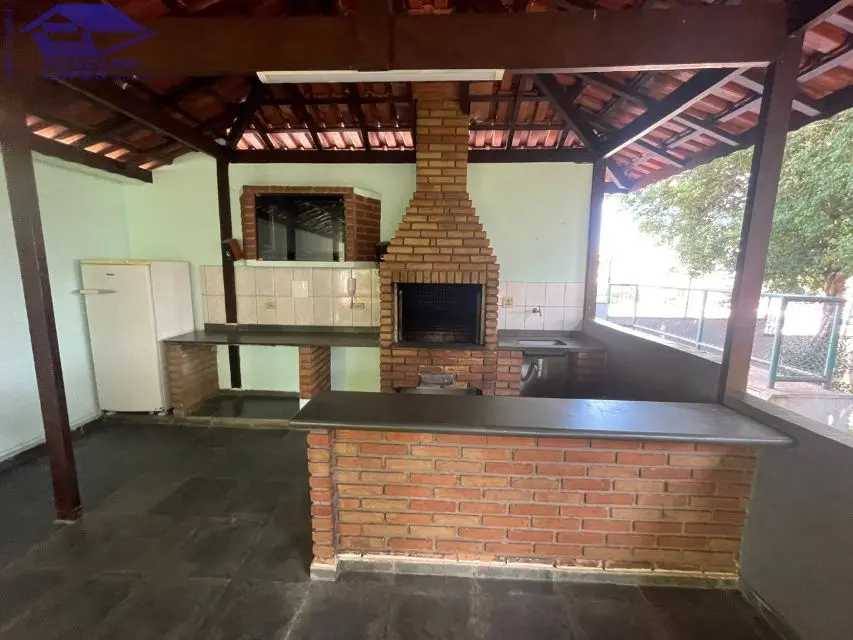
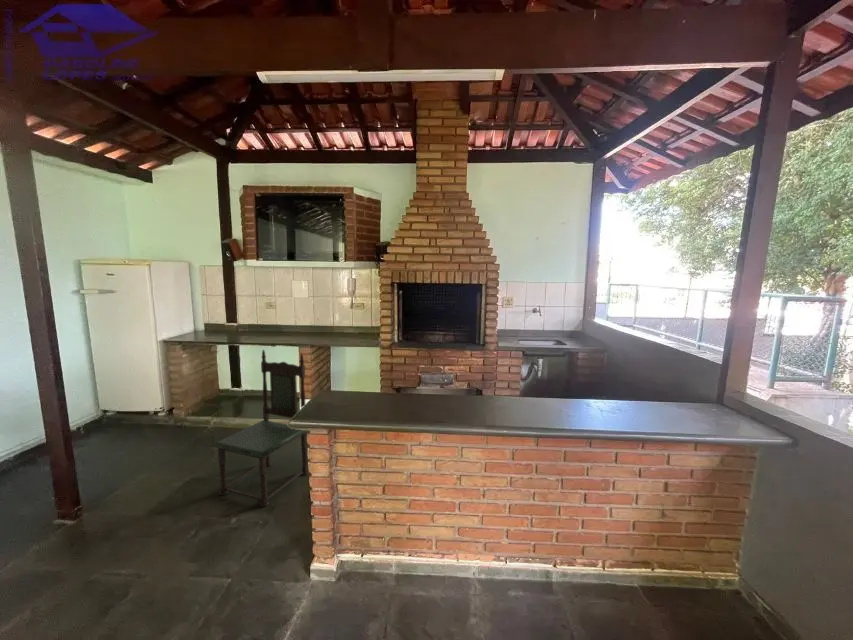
+ dining chair (263, 420)
